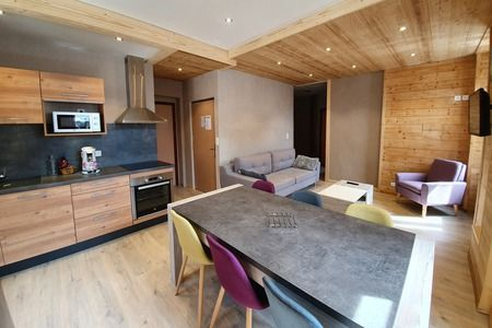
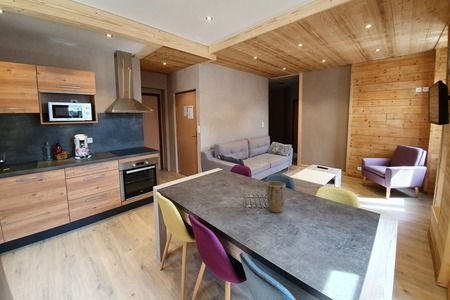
+ plant pot (275, 196)
